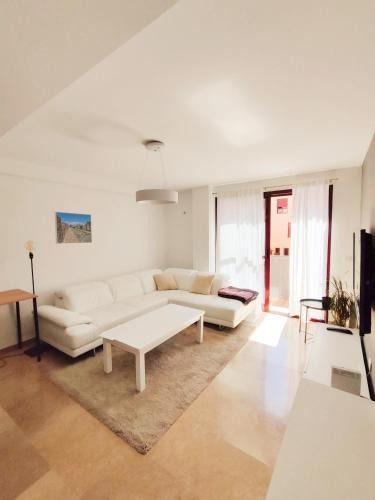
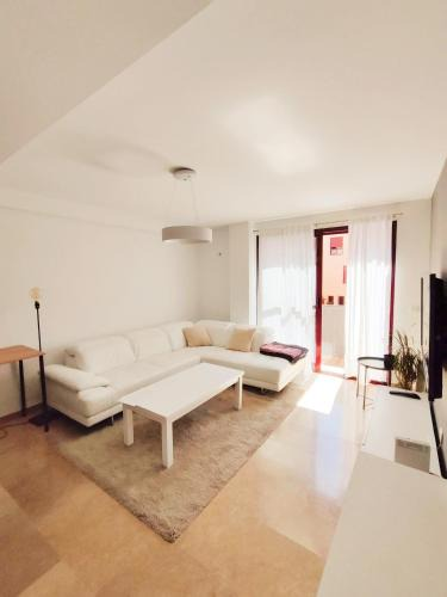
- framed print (74, 228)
